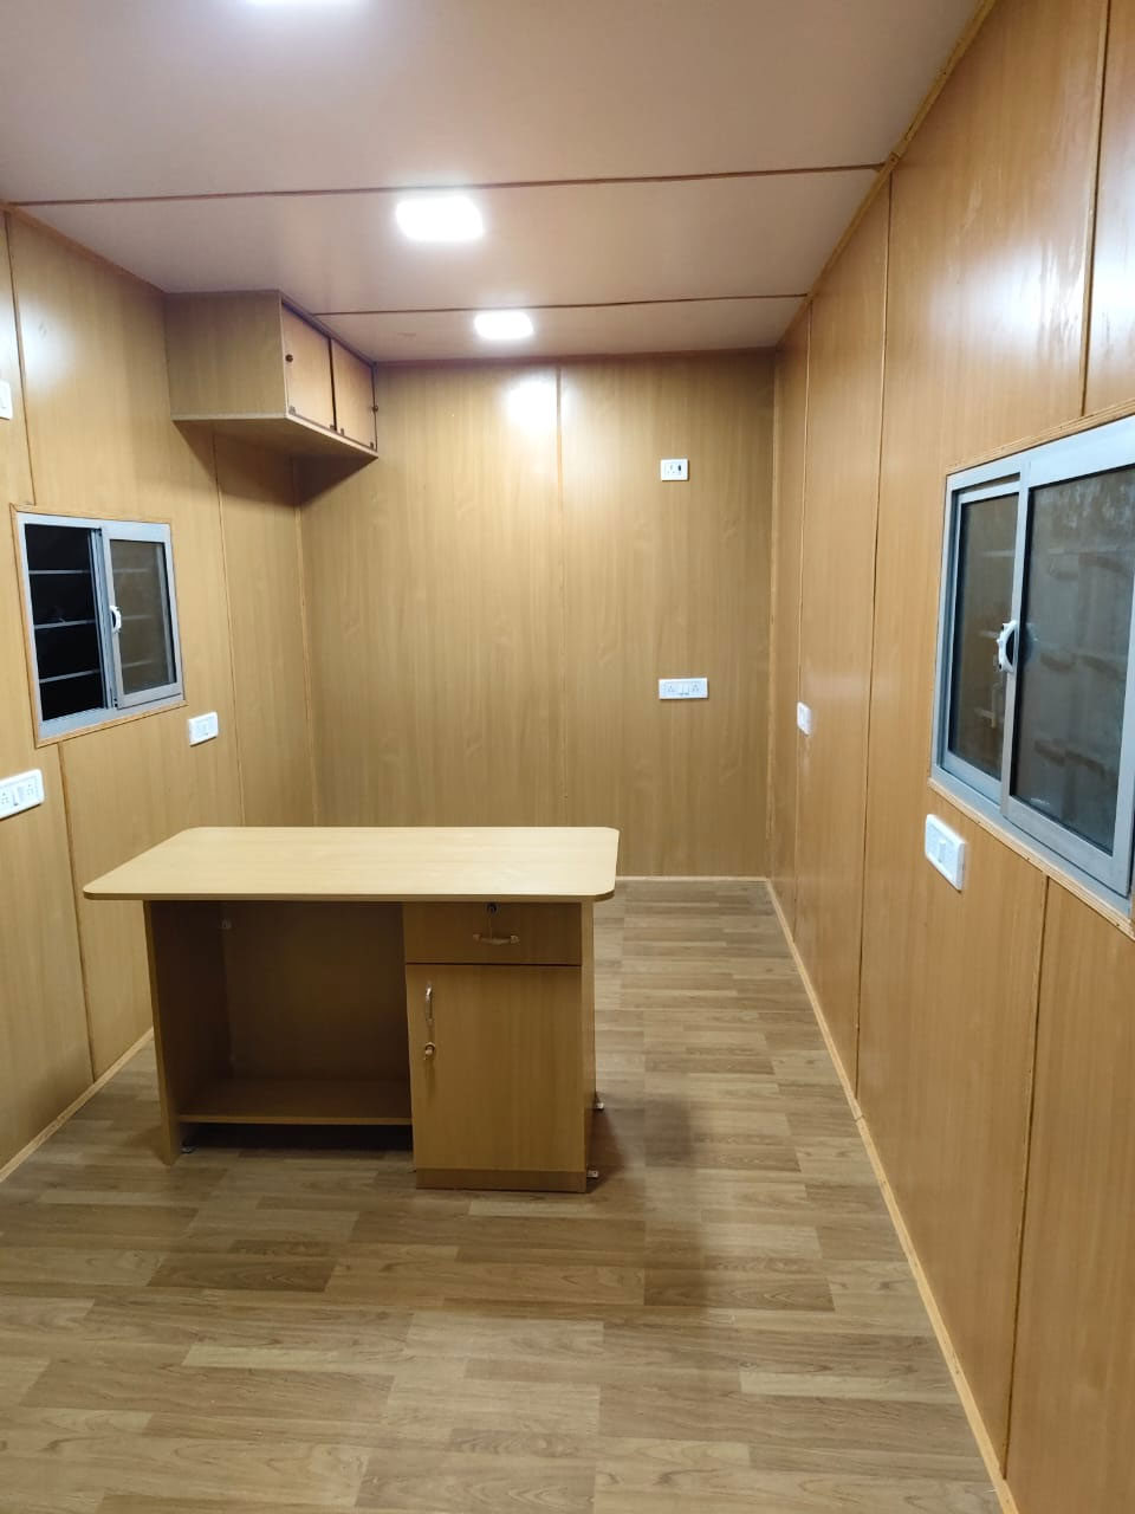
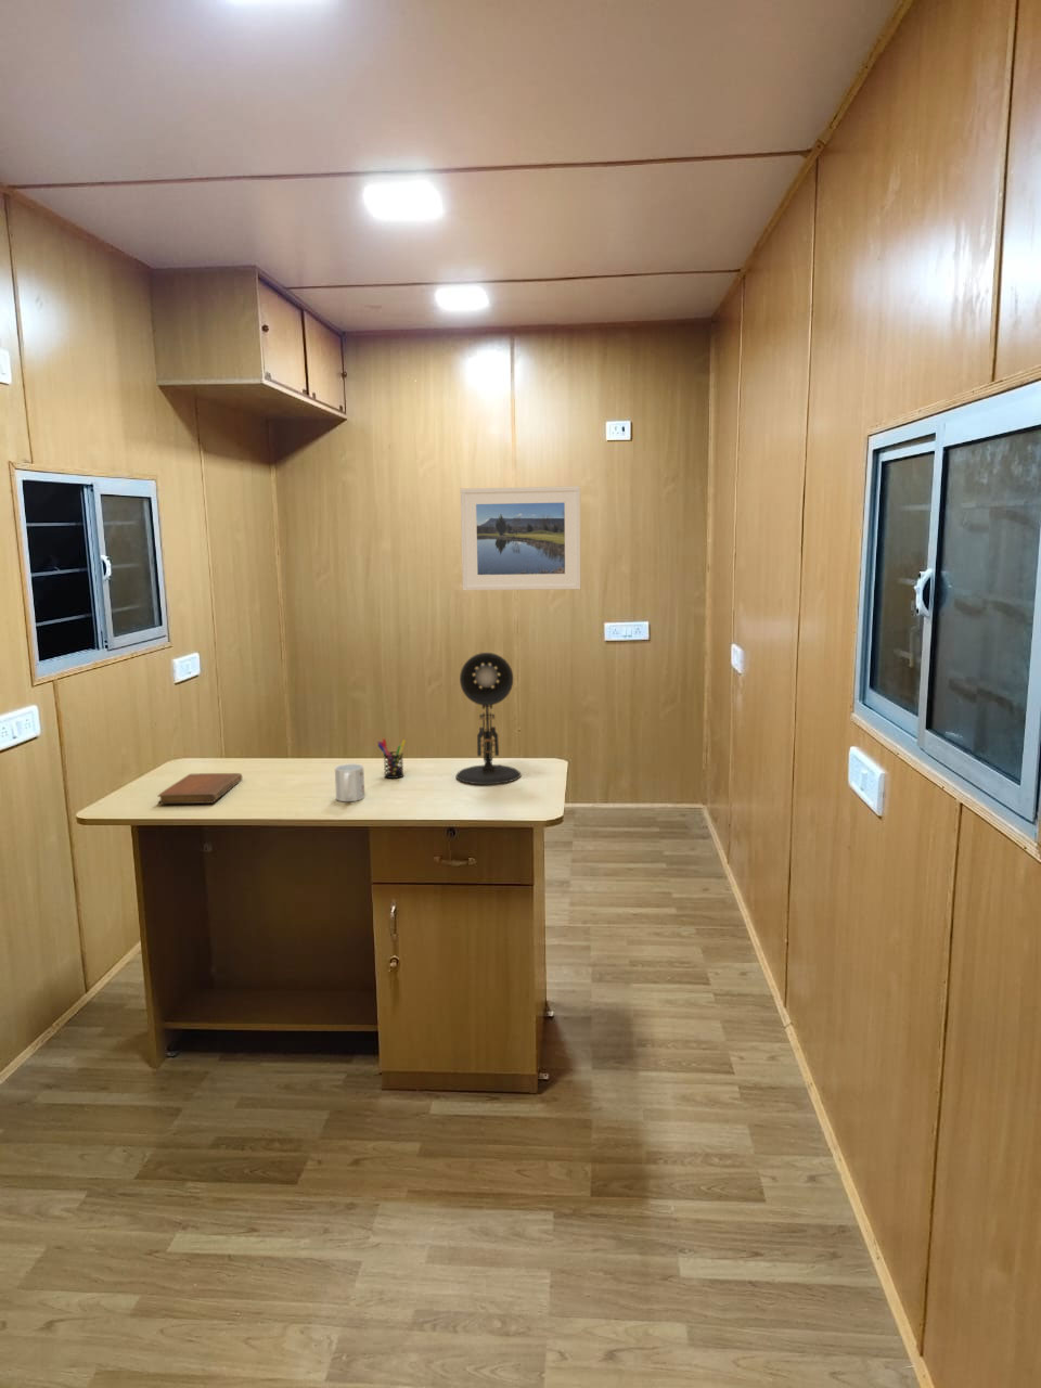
+ mug (348, 784)
+ notebook (201, 787)
+ pen holder (393, 757)
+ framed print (520, 539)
+ desk lamp (487, 713)
